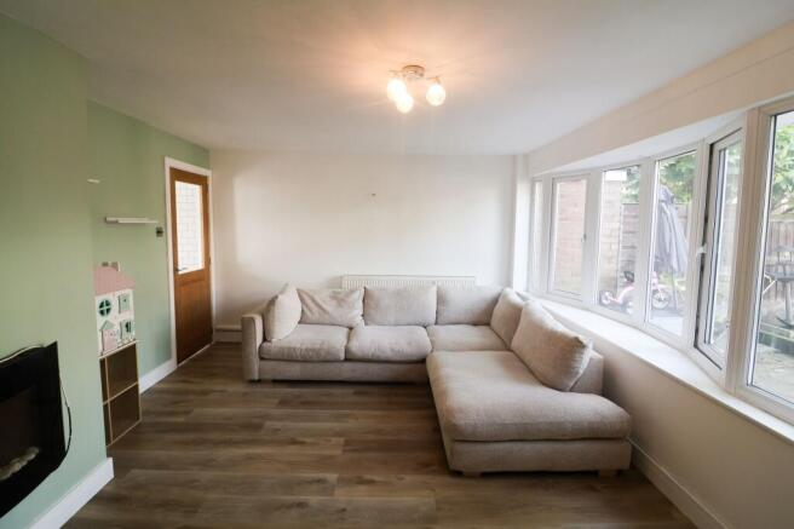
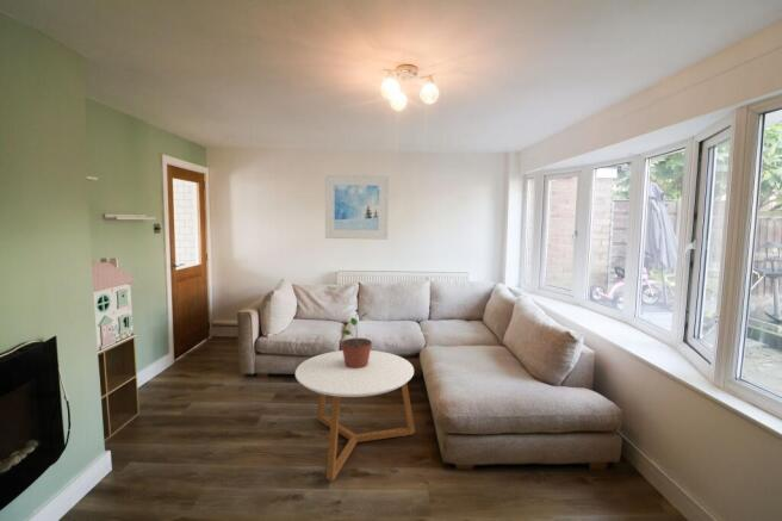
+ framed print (356, 207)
+ coffee table (353, 396)
+ potted plant (356, 339)
